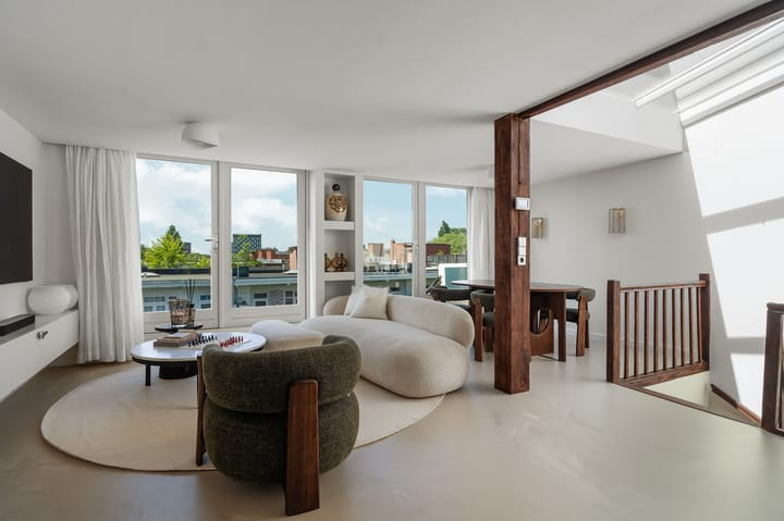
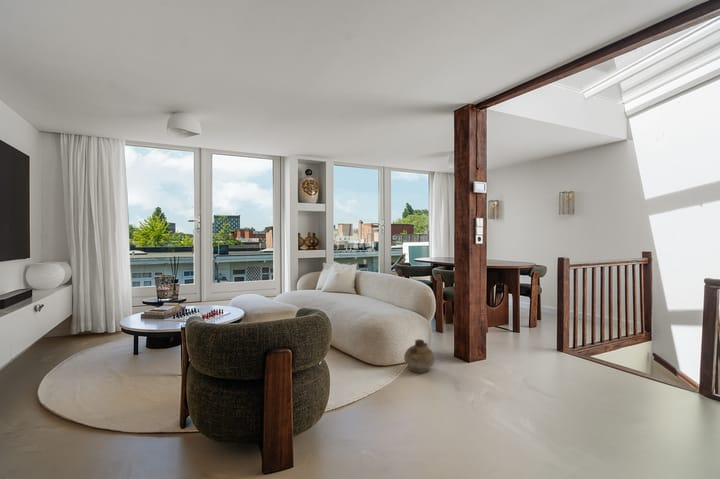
+ ceramic jug (419, 354)
